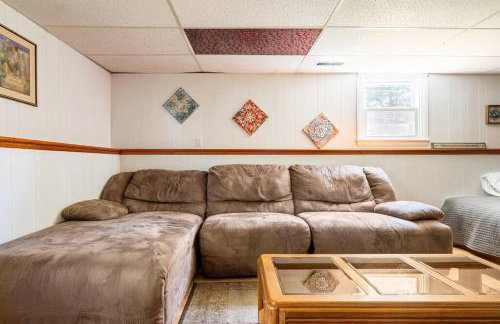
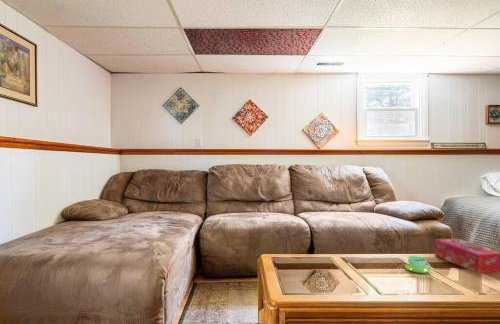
+ tissue box (466, 254)
+ cup (417, 264)
